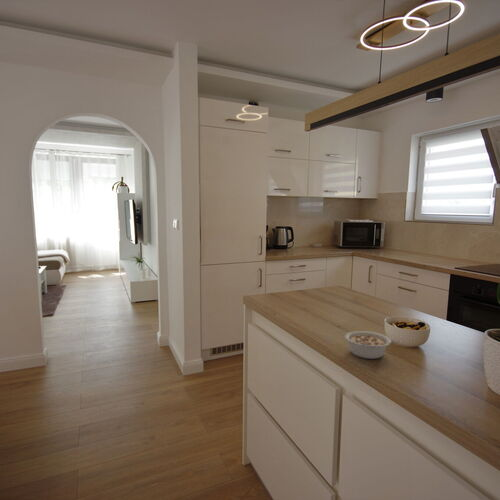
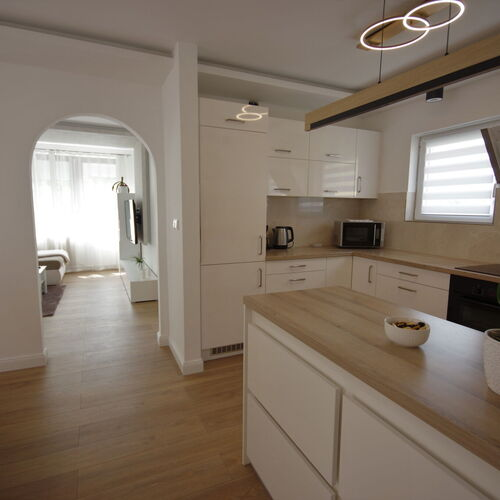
- legume (369, 344)
